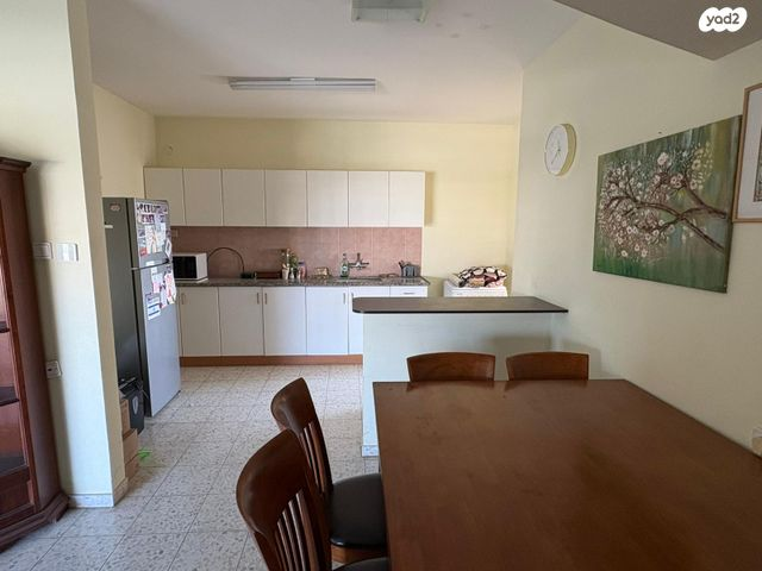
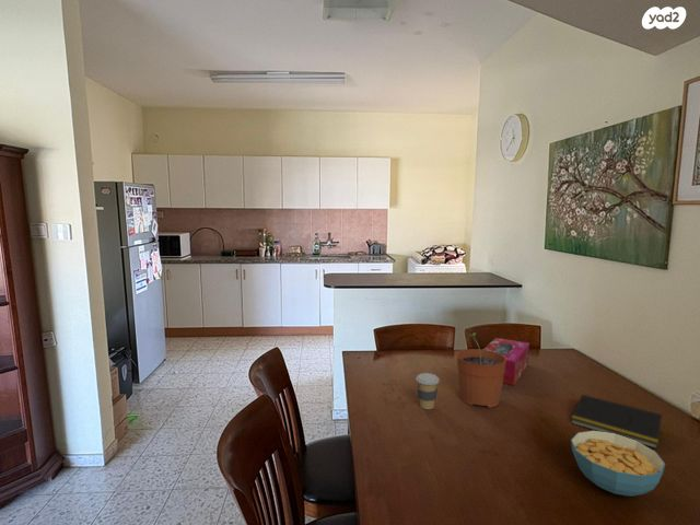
+ plant pot (480, 366)
+ cereal bowl (614, 468)
+ notepad (615, 418)
+ tissue box (506, 359)
+ coffee cup (427, 392)
